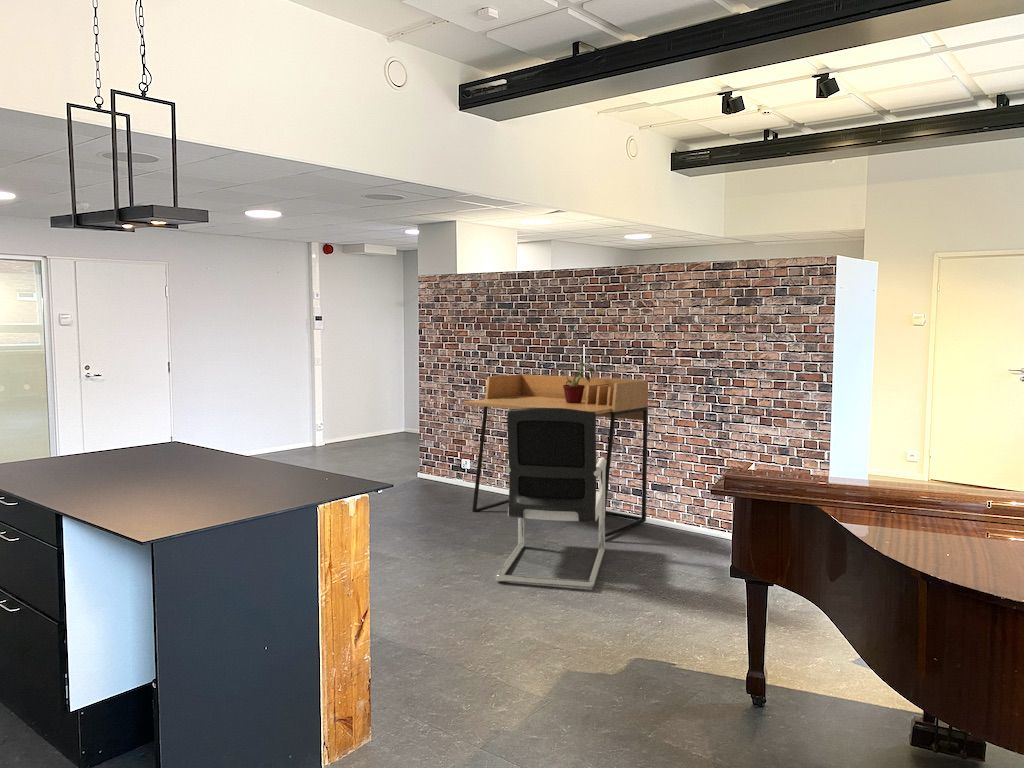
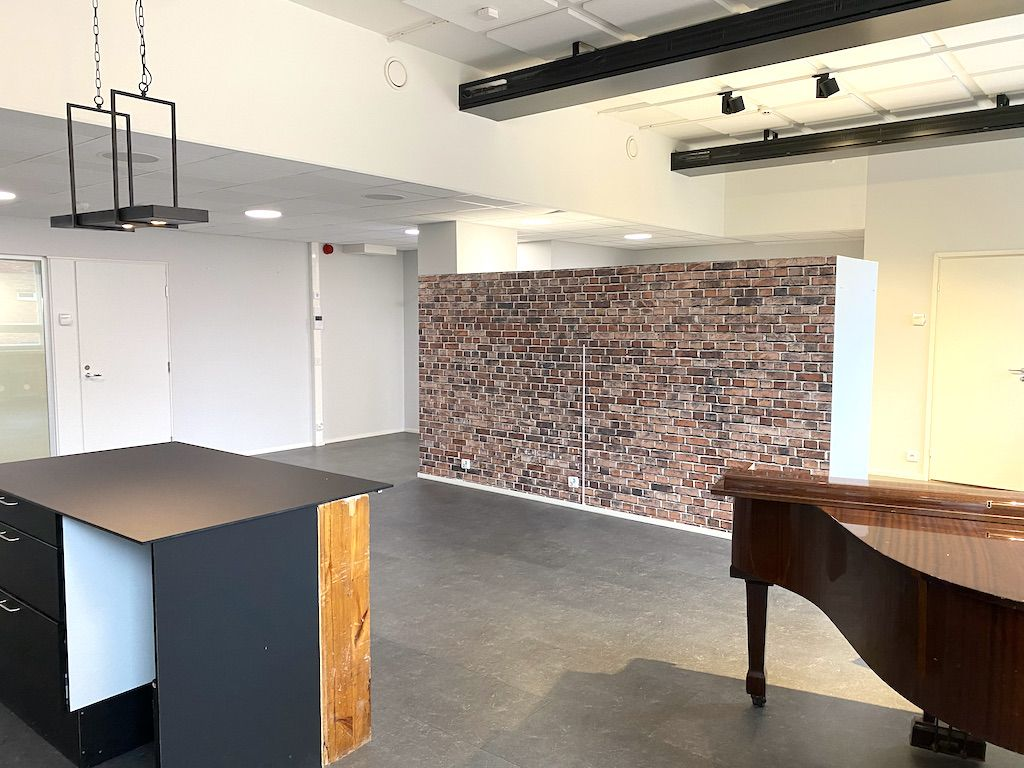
- potted plant (579, 378)
- desk (553, 407)
- office chair (554, 484)
